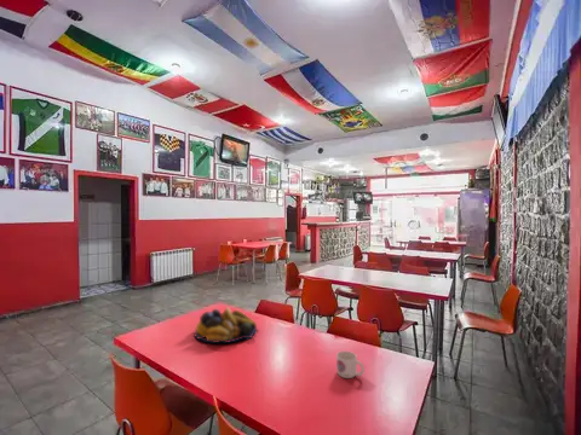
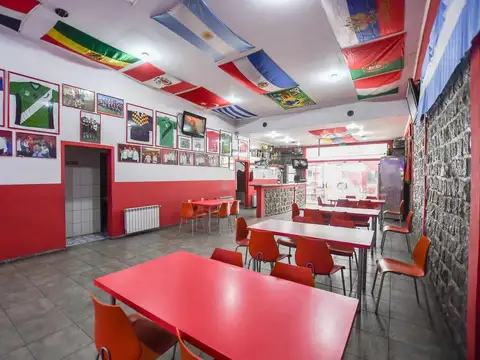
- mug (350, 365)
- fruit bowl (225, 320)
